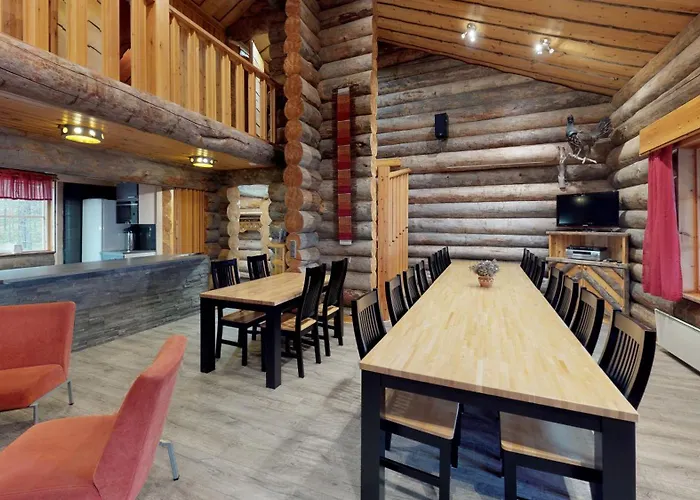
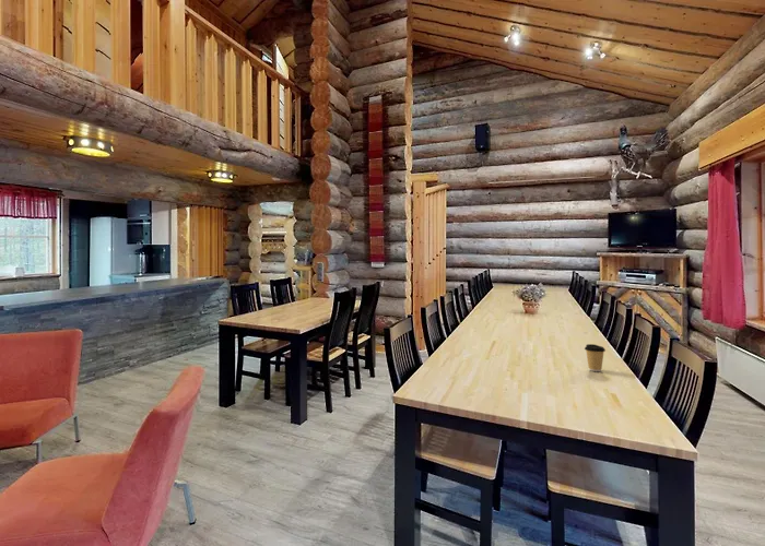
+ coffee cup (595, 357)
